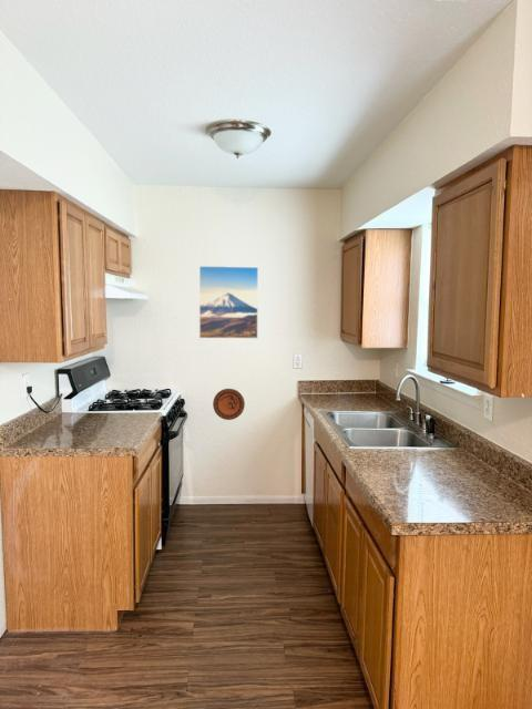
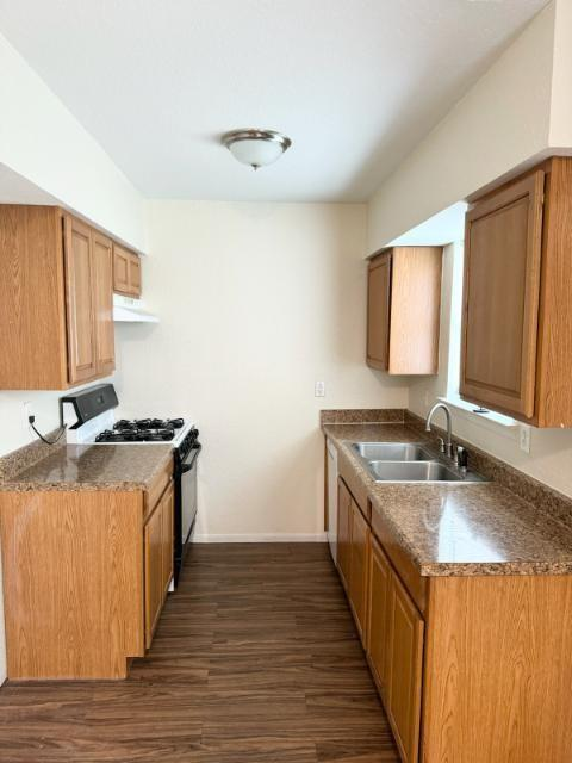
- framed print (228, 302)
- decorative plate (228, 403)
